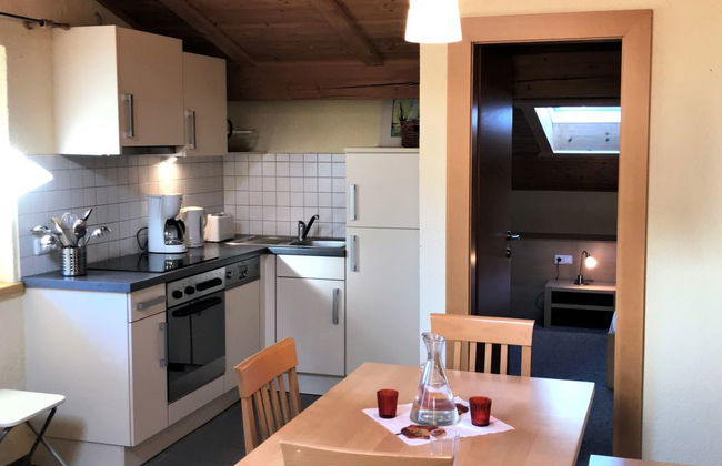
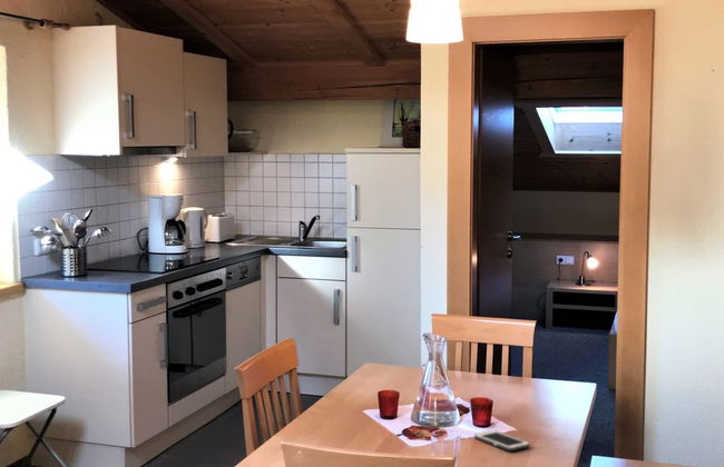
+ cell phone (501, 440)
